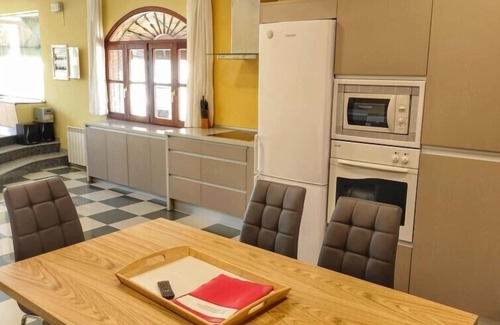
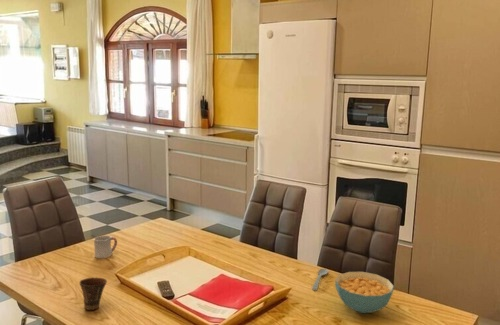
+ spoon (319, 278)
+ cup (106, 246)
+ cereal bowl (363, 296)
+ cup (93, 293)
